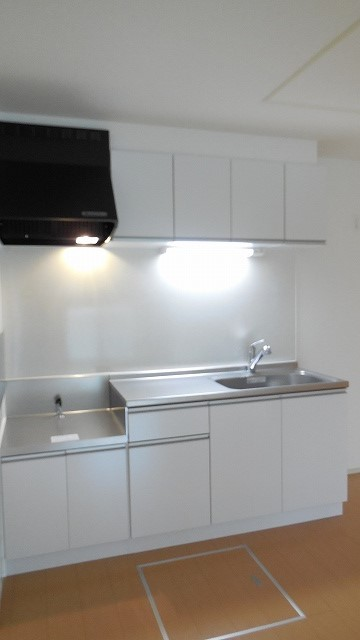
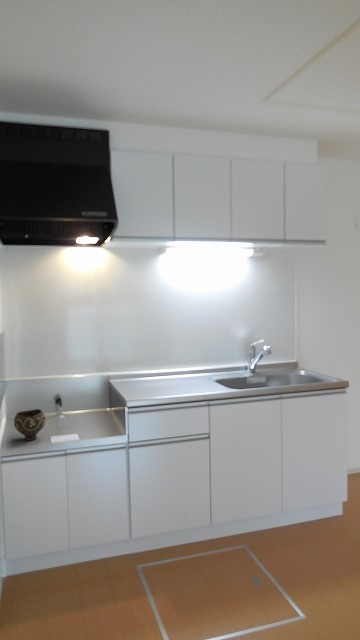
+ bowl (29, 425)
